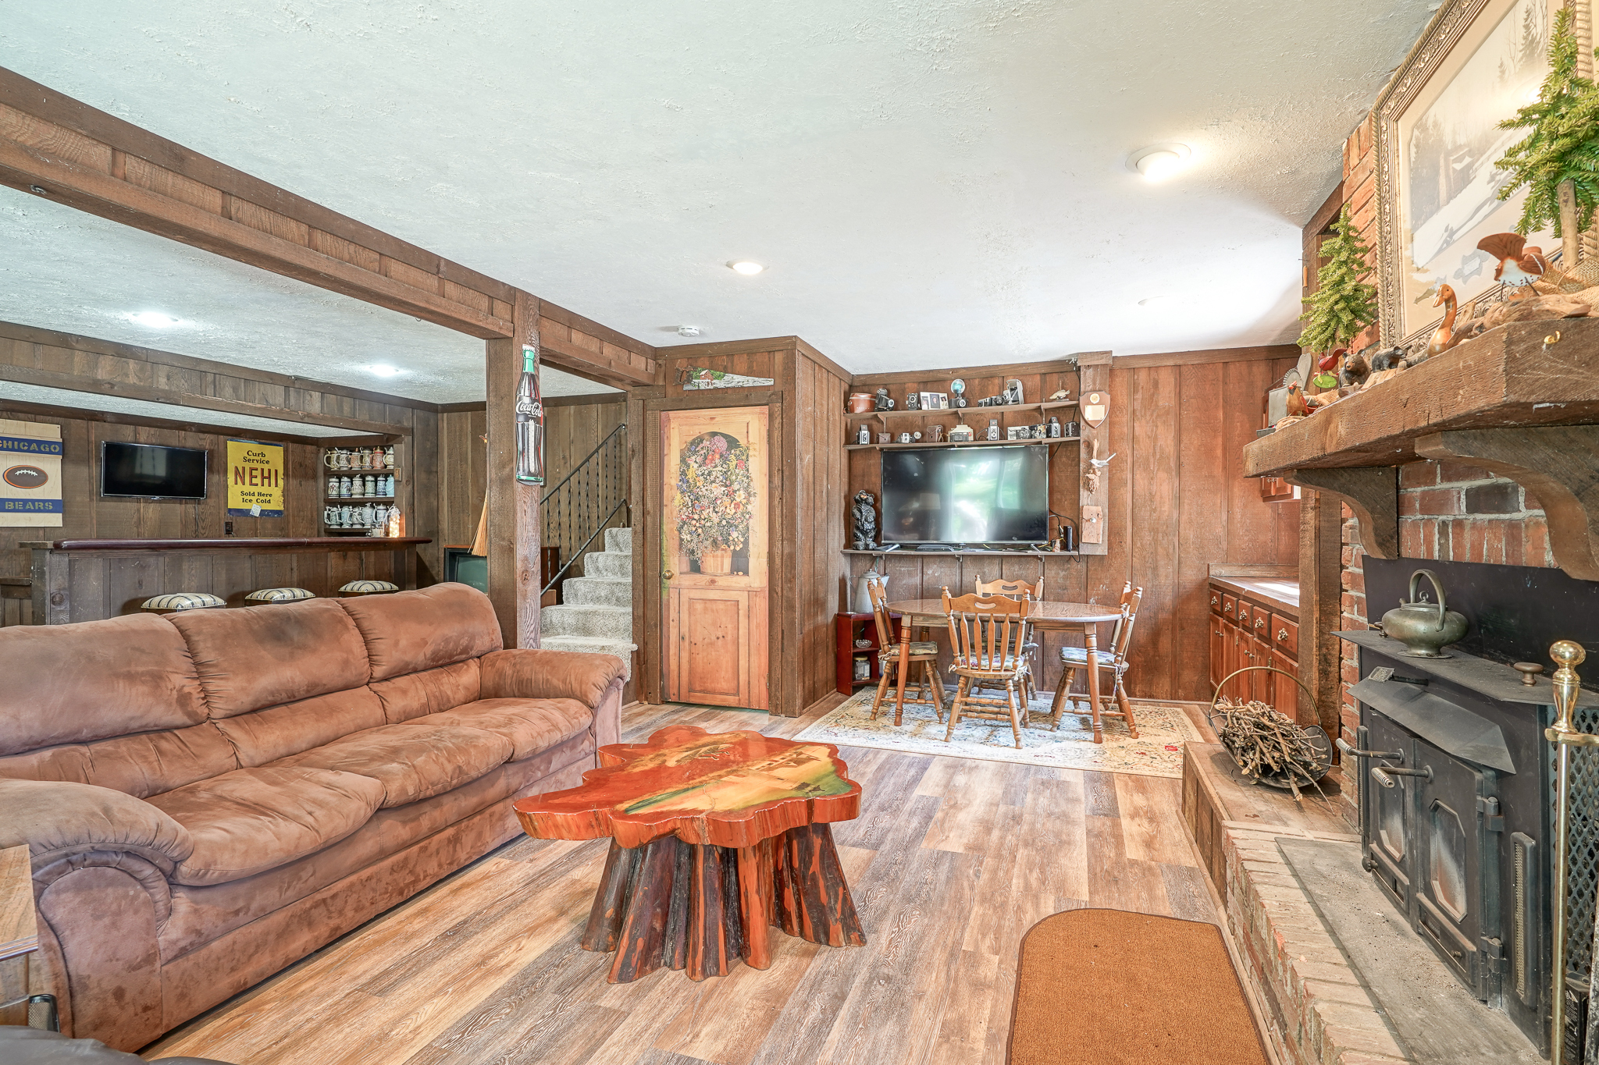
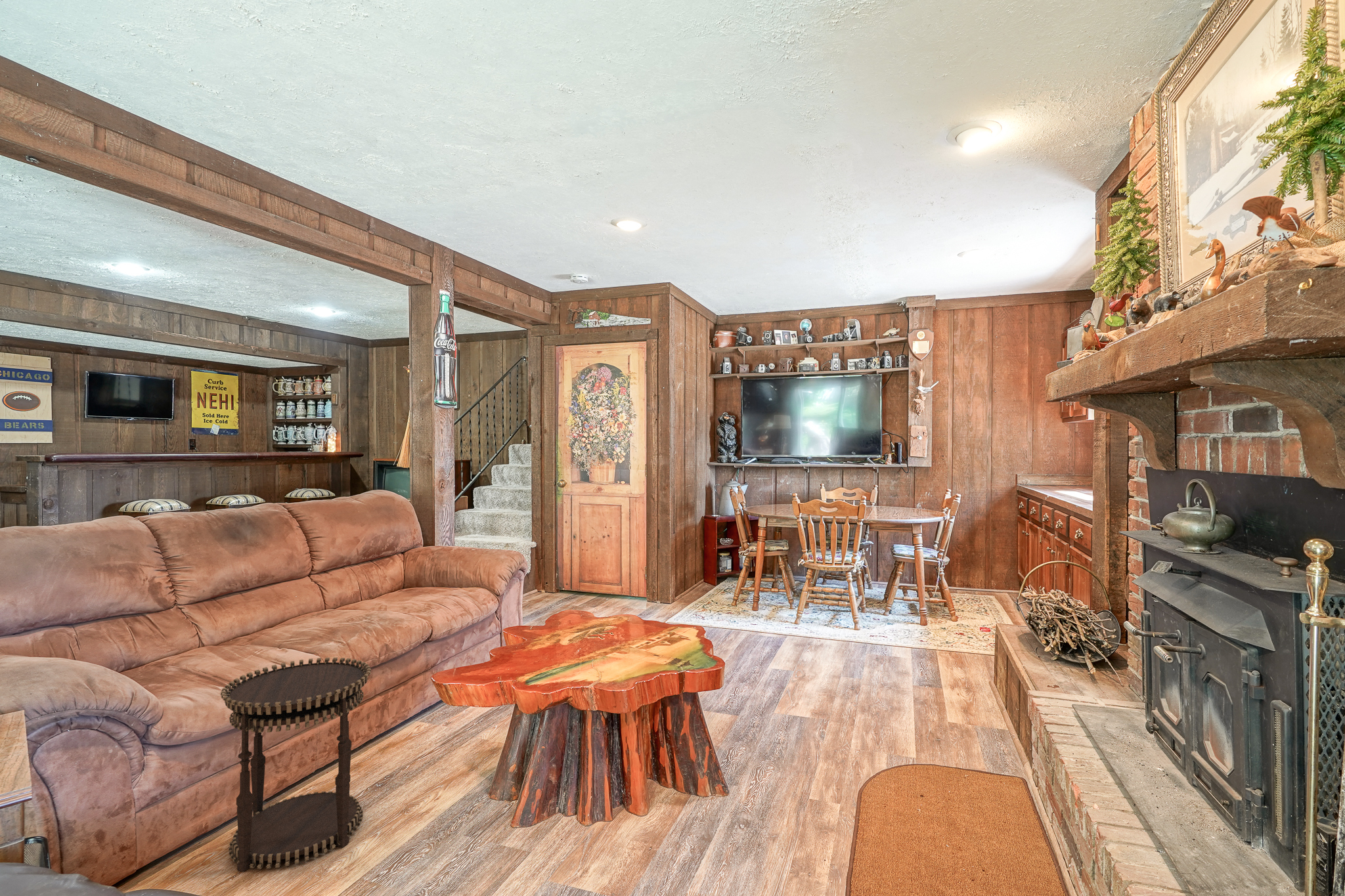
+ side table (298, 729)
